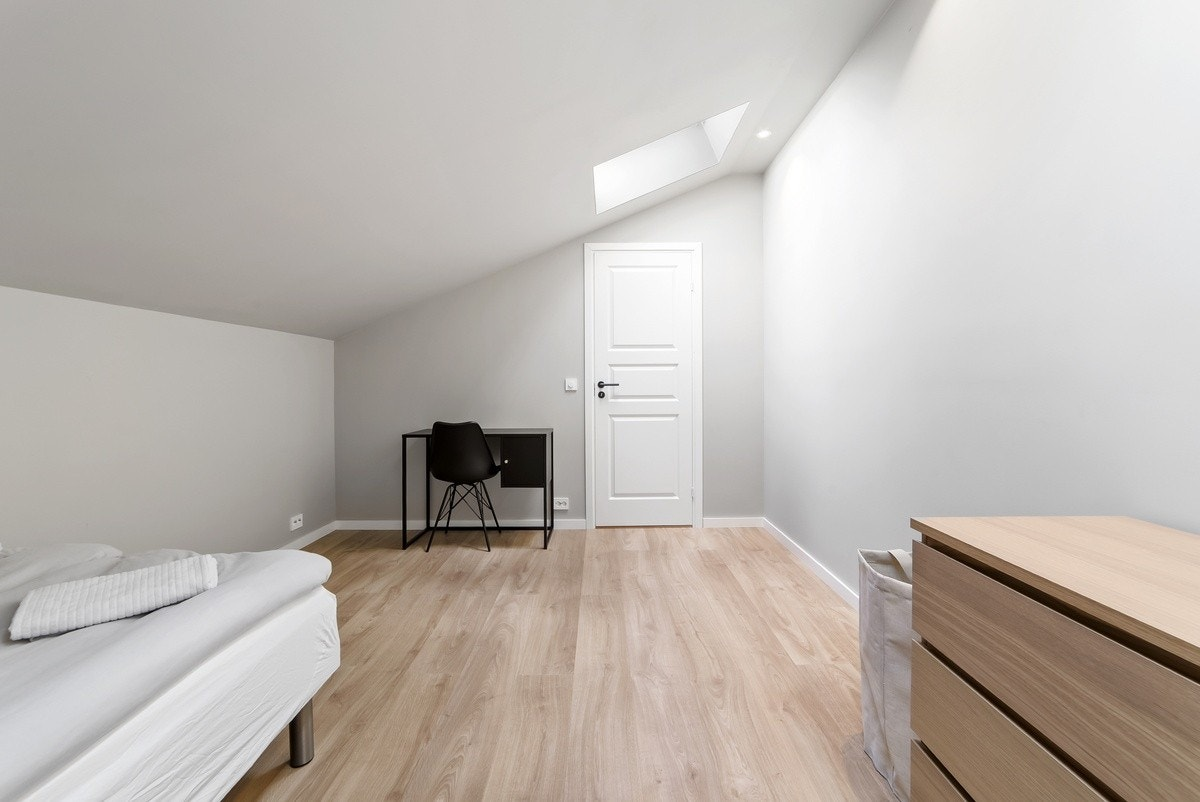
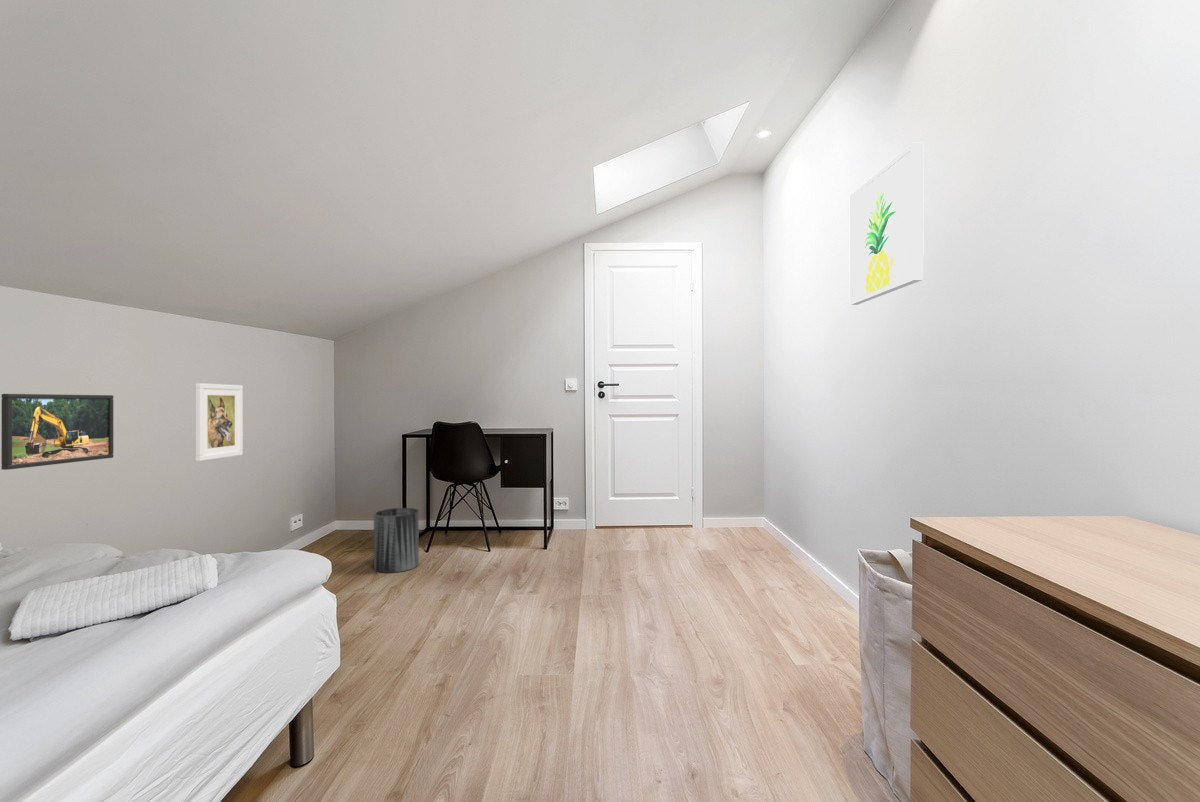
+ wall art (882, 233)
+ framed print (220, 421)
+ trash can (396, 538)
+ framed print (62, 428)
